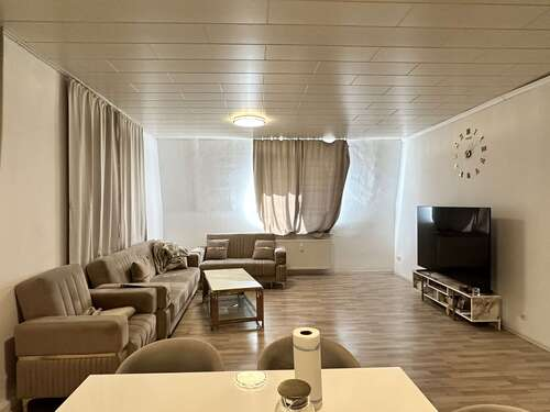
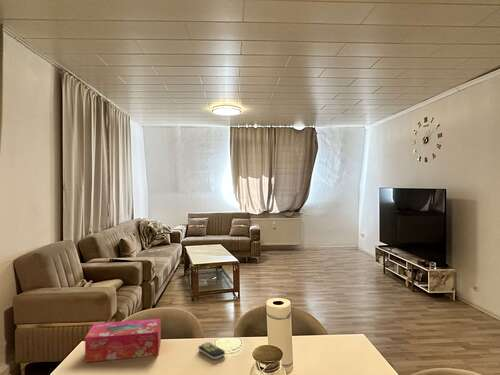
+ tissue box (125, 338)
+ remote control (211, 350)
